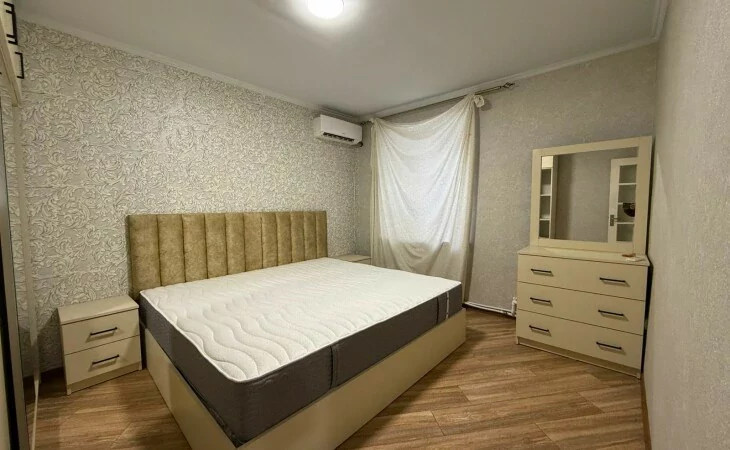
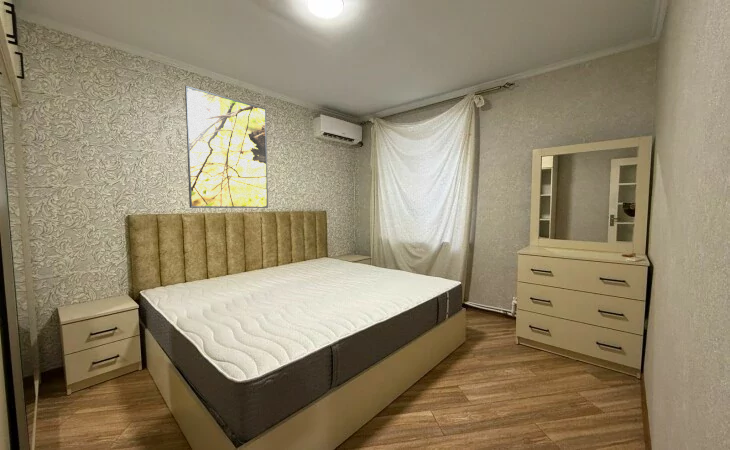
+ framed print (231, 153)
